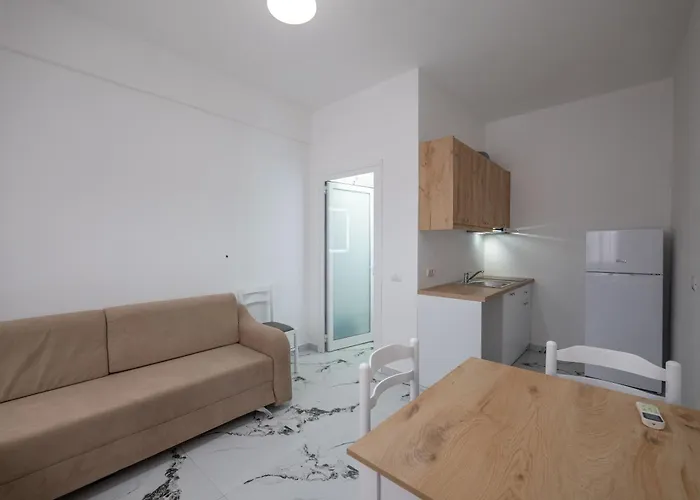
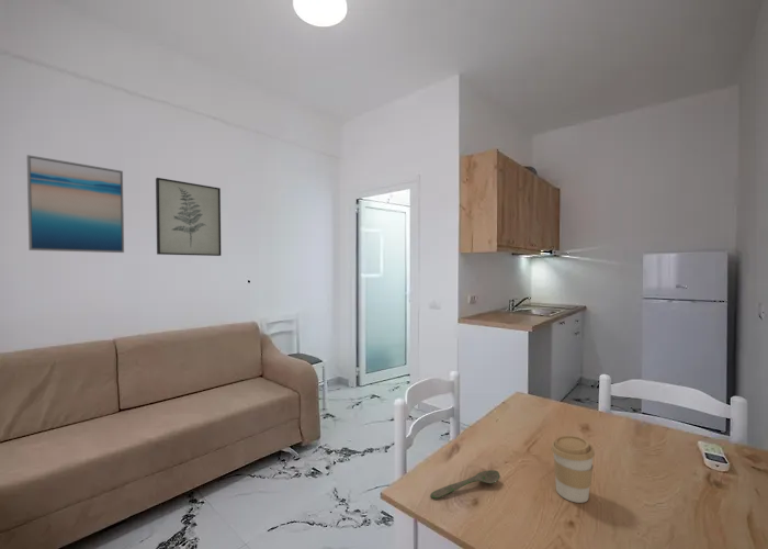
+ wall art (190, 219)
+ wall art (79, 208)
+ coffee cup (572, 467)
+ spoon (465, 483)
